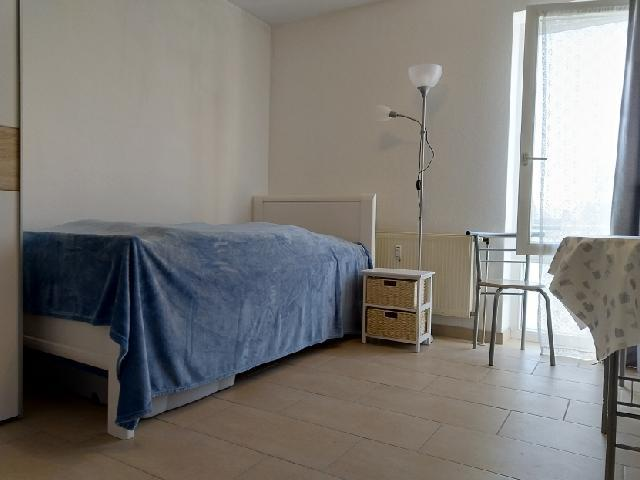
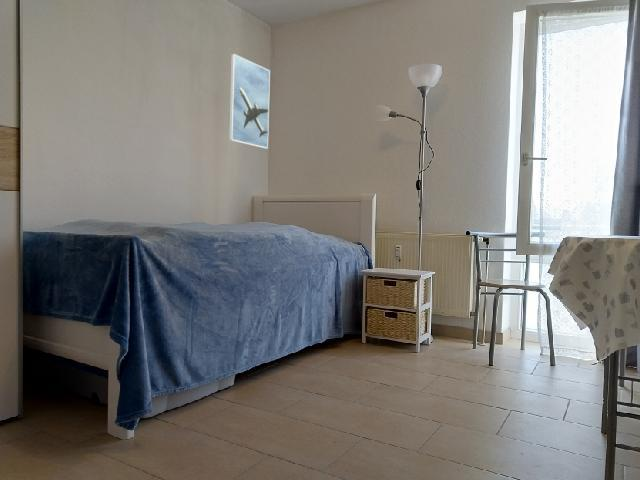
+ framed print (250, 103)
